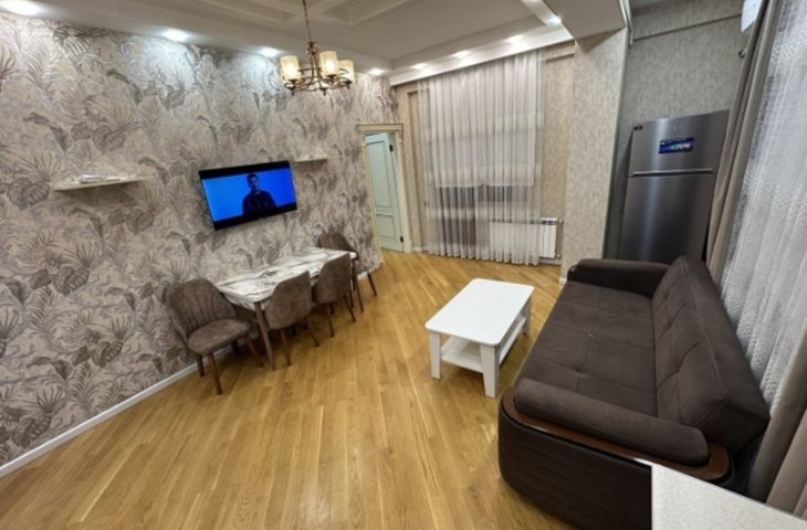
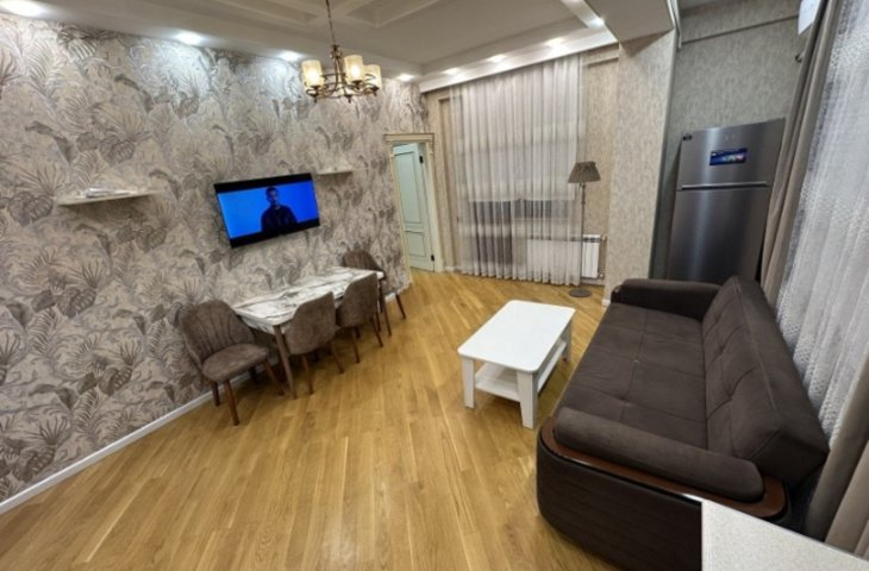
+ floor lamp (581, 231)
